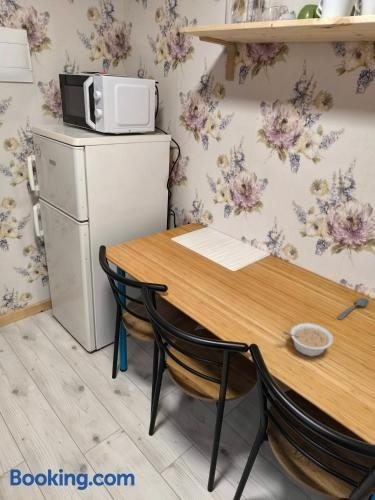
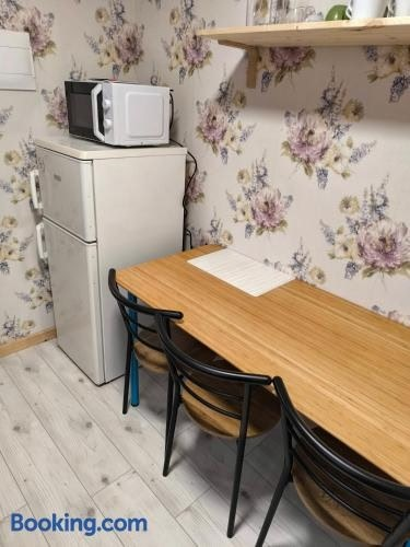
- legume (309, 340)
- soupspoon (352, 308)
